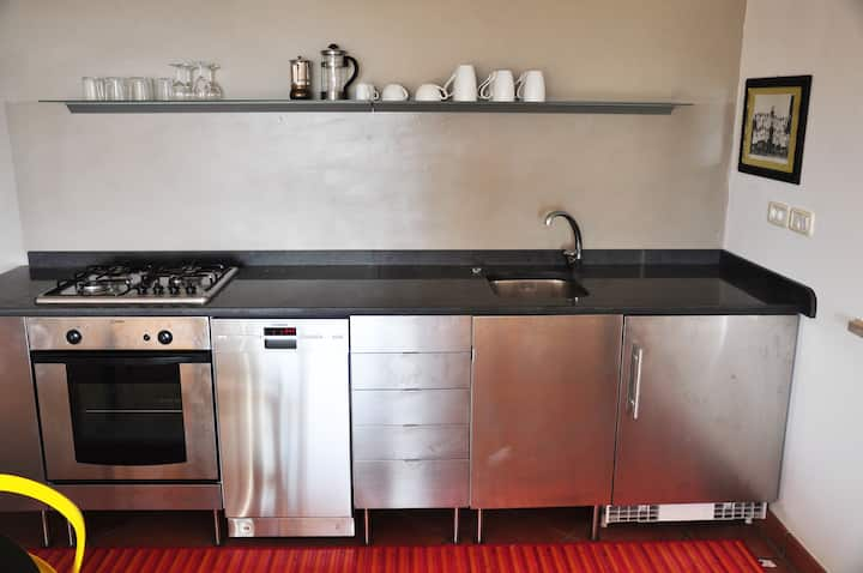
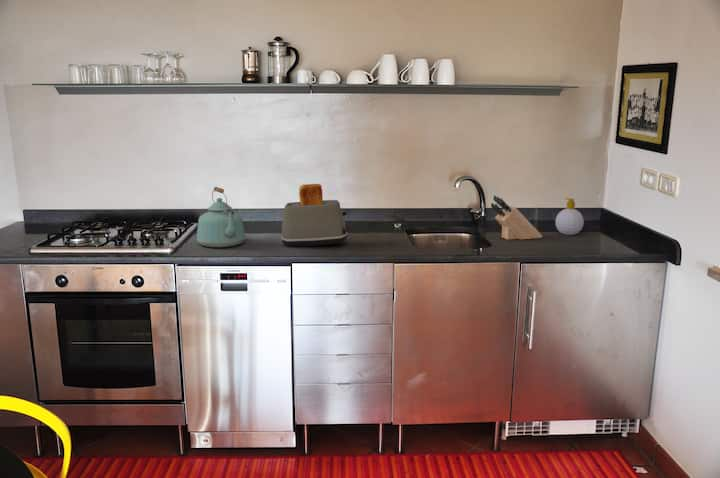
+ kettle (222, 216)
+ knife block (515, 216)
+ soap bottle (569, 216)
+ toaster (314, 214)
